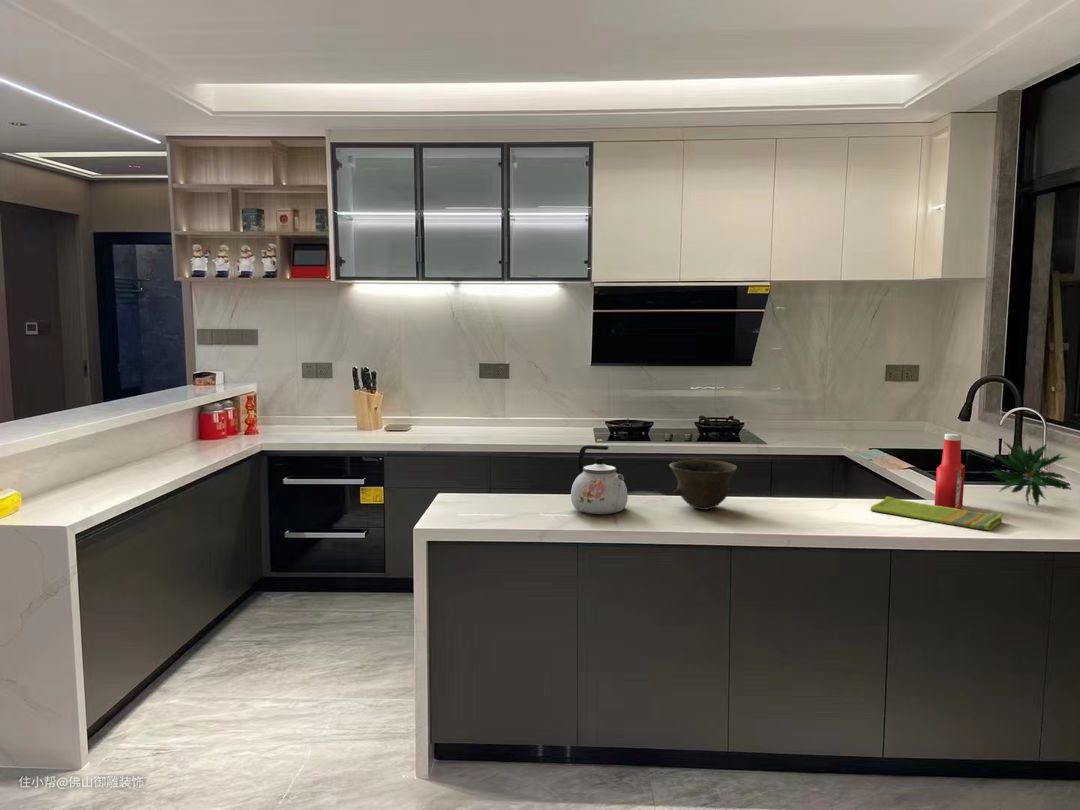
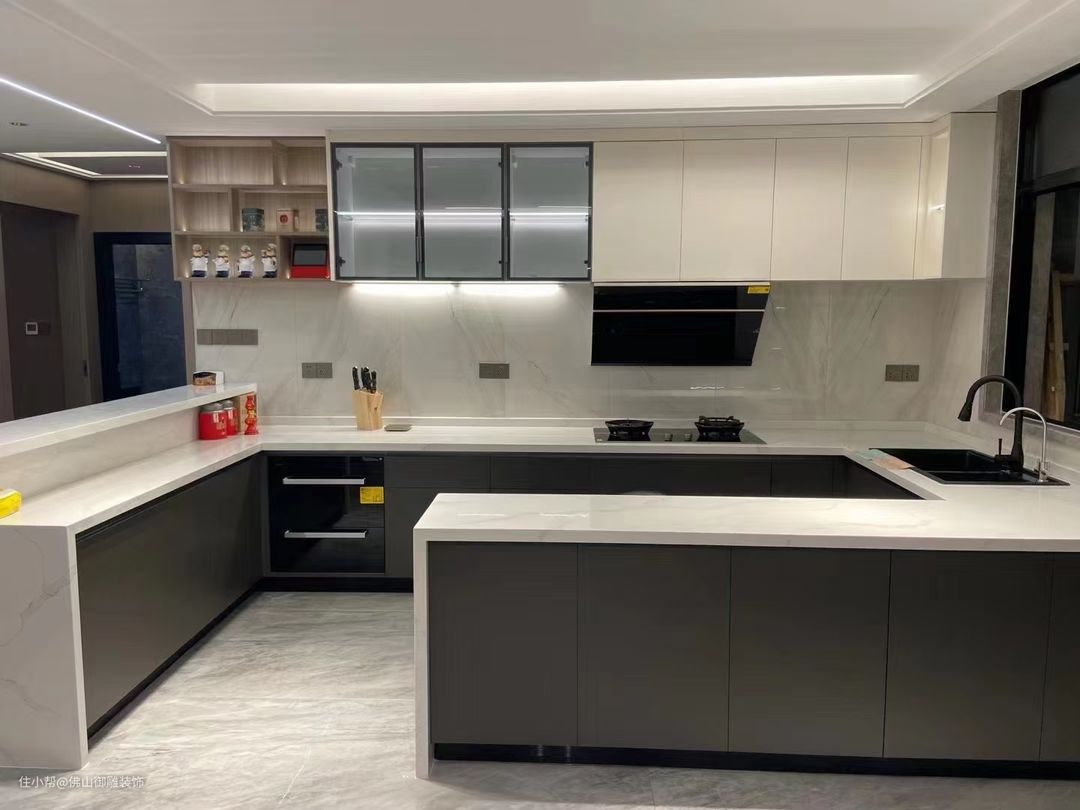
- kettle (599, 478)
- soap bottle (950, 471)
- dish towel (934, 512)
- bowl (703, 487)
- plant (1034, 472)
